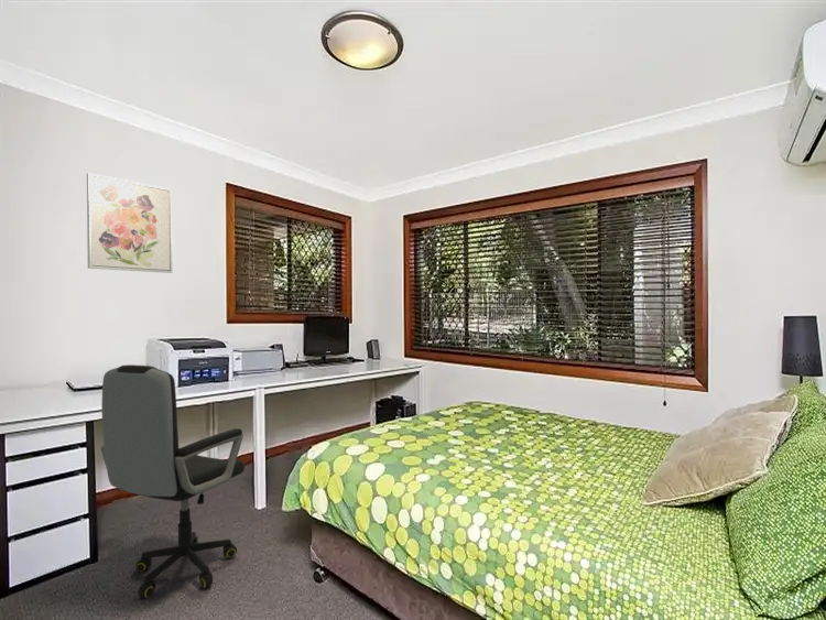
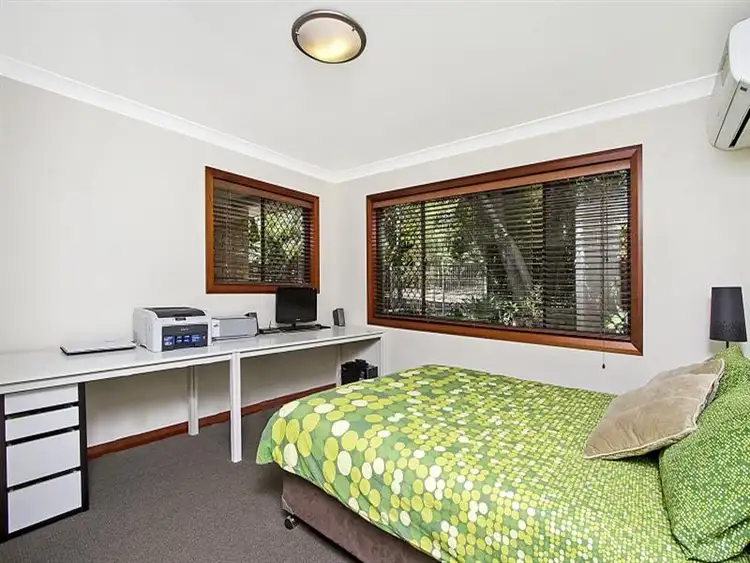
- office chair (176, 467)
- wall art (131, 226)
